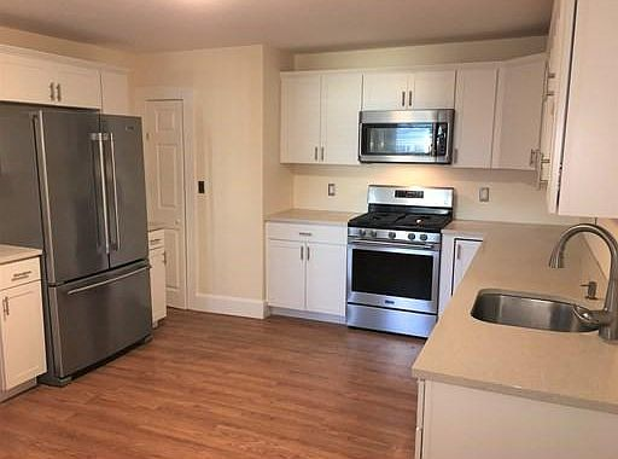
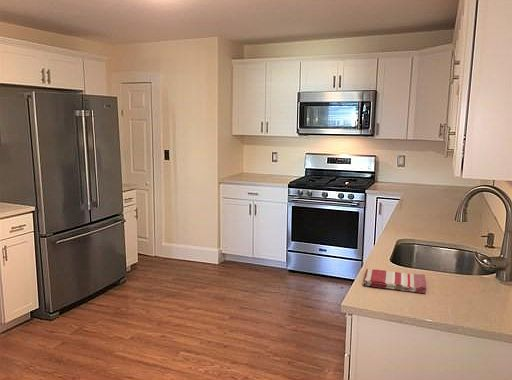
+ dish towel (394, 279)
